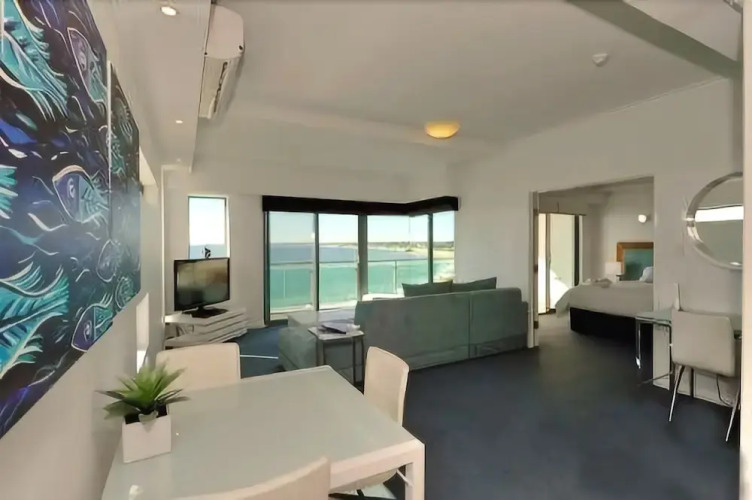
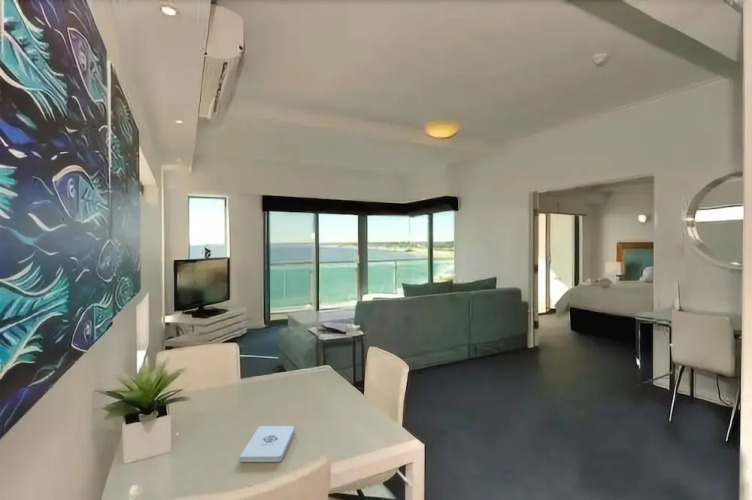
+ notepad (269, 442)
